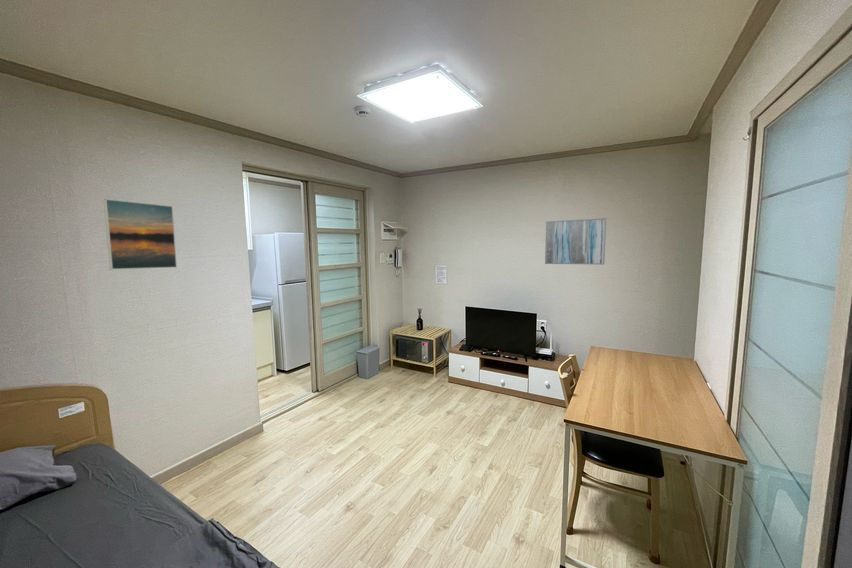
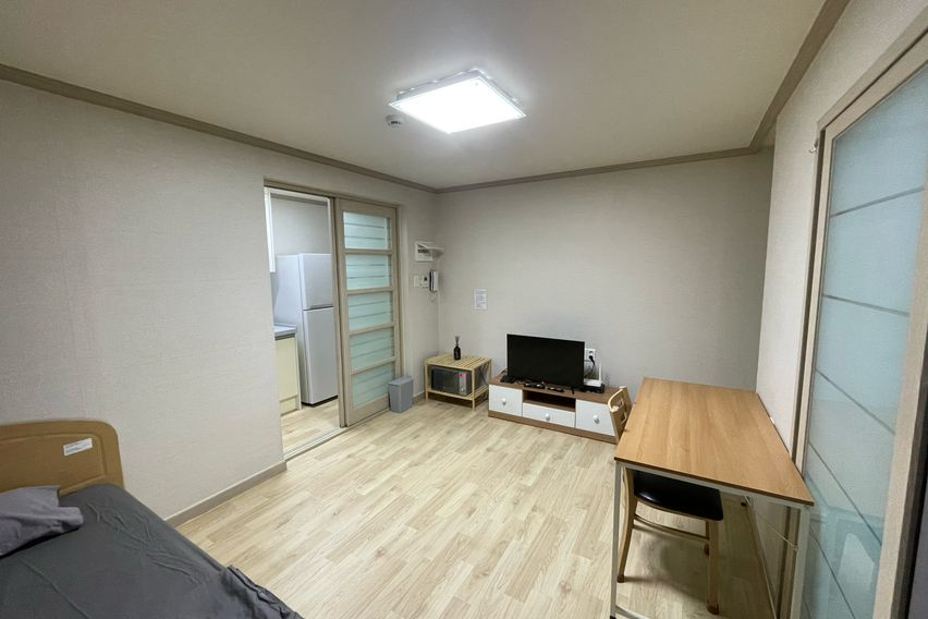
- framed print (142, 235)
- wall art (574, 242)
